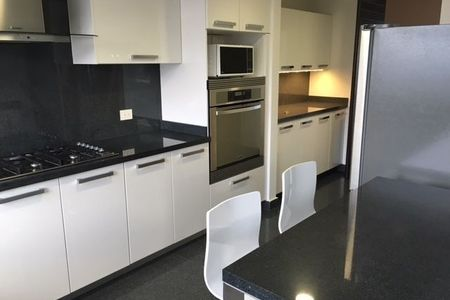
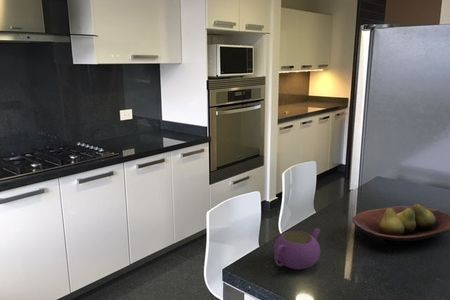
+ fruit bowl (404, 221)
+ teapot (298, 249)
